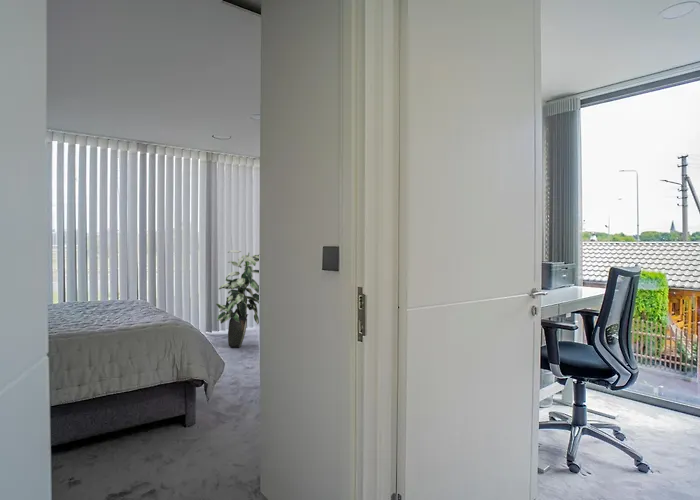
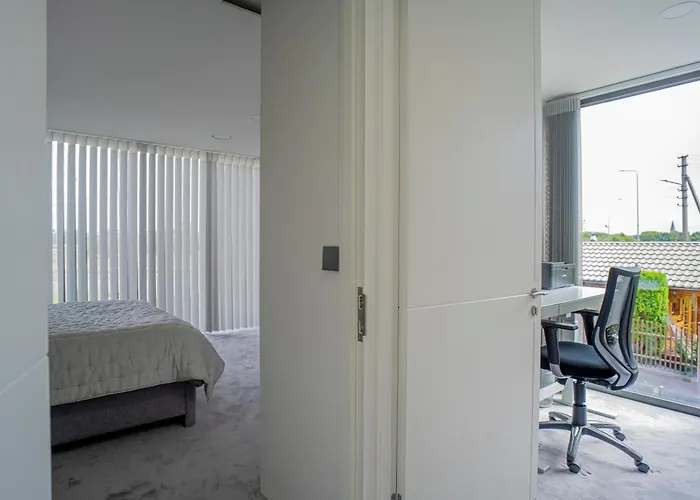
- indoor plant (240, 297)
